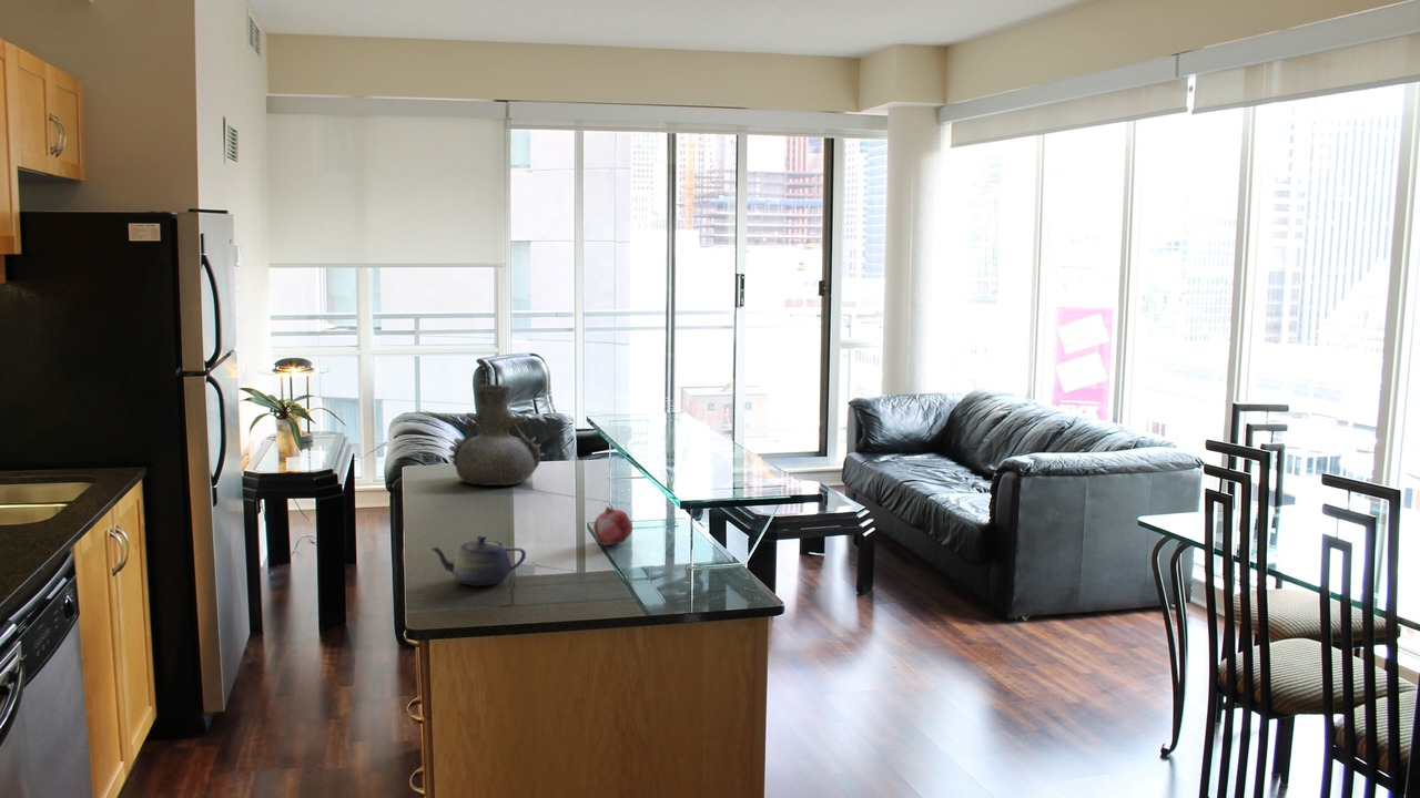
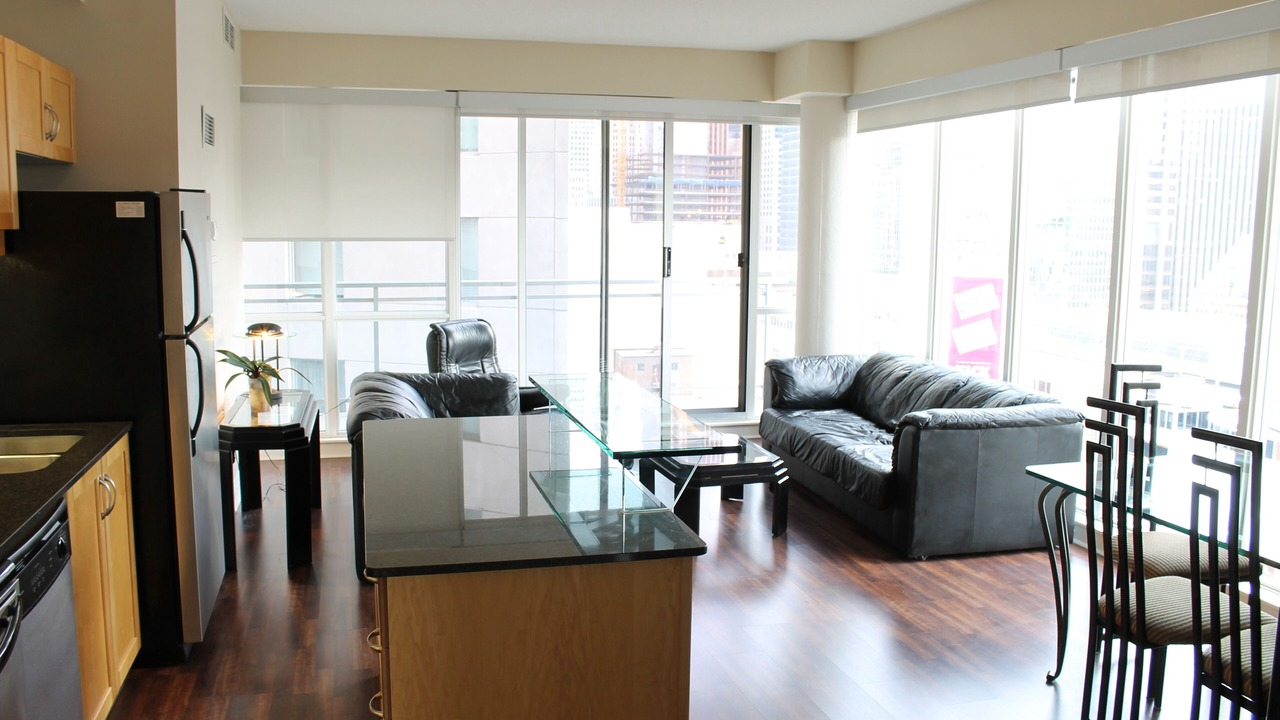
- fruit (612, 523)
- teapot (478, 559)
- vase (496, 432)
